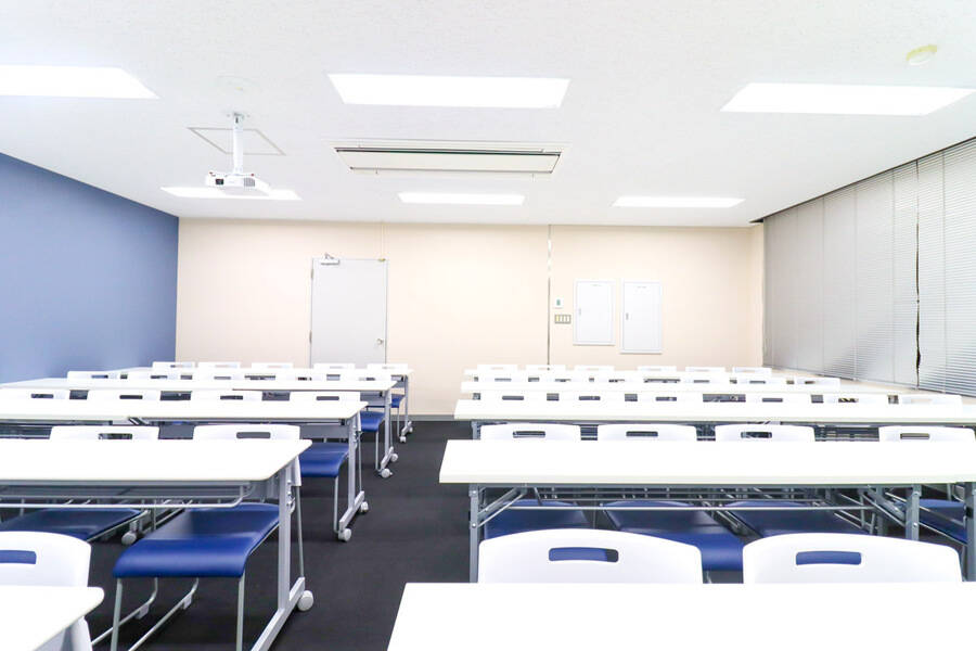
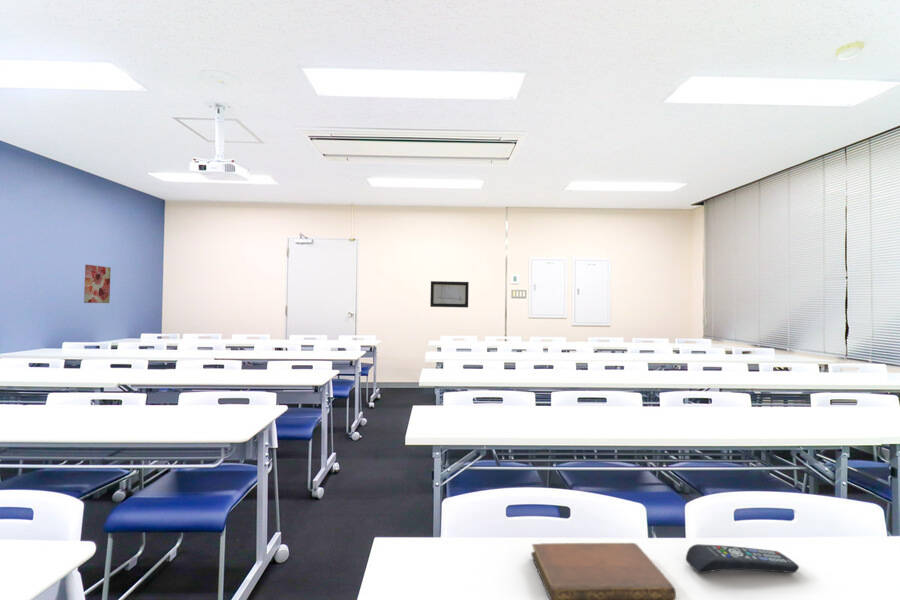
+ notebook (597, 569)
+ wall art (449, 294)
+ wall art (97, 284)
+ remote control (740, 559)
